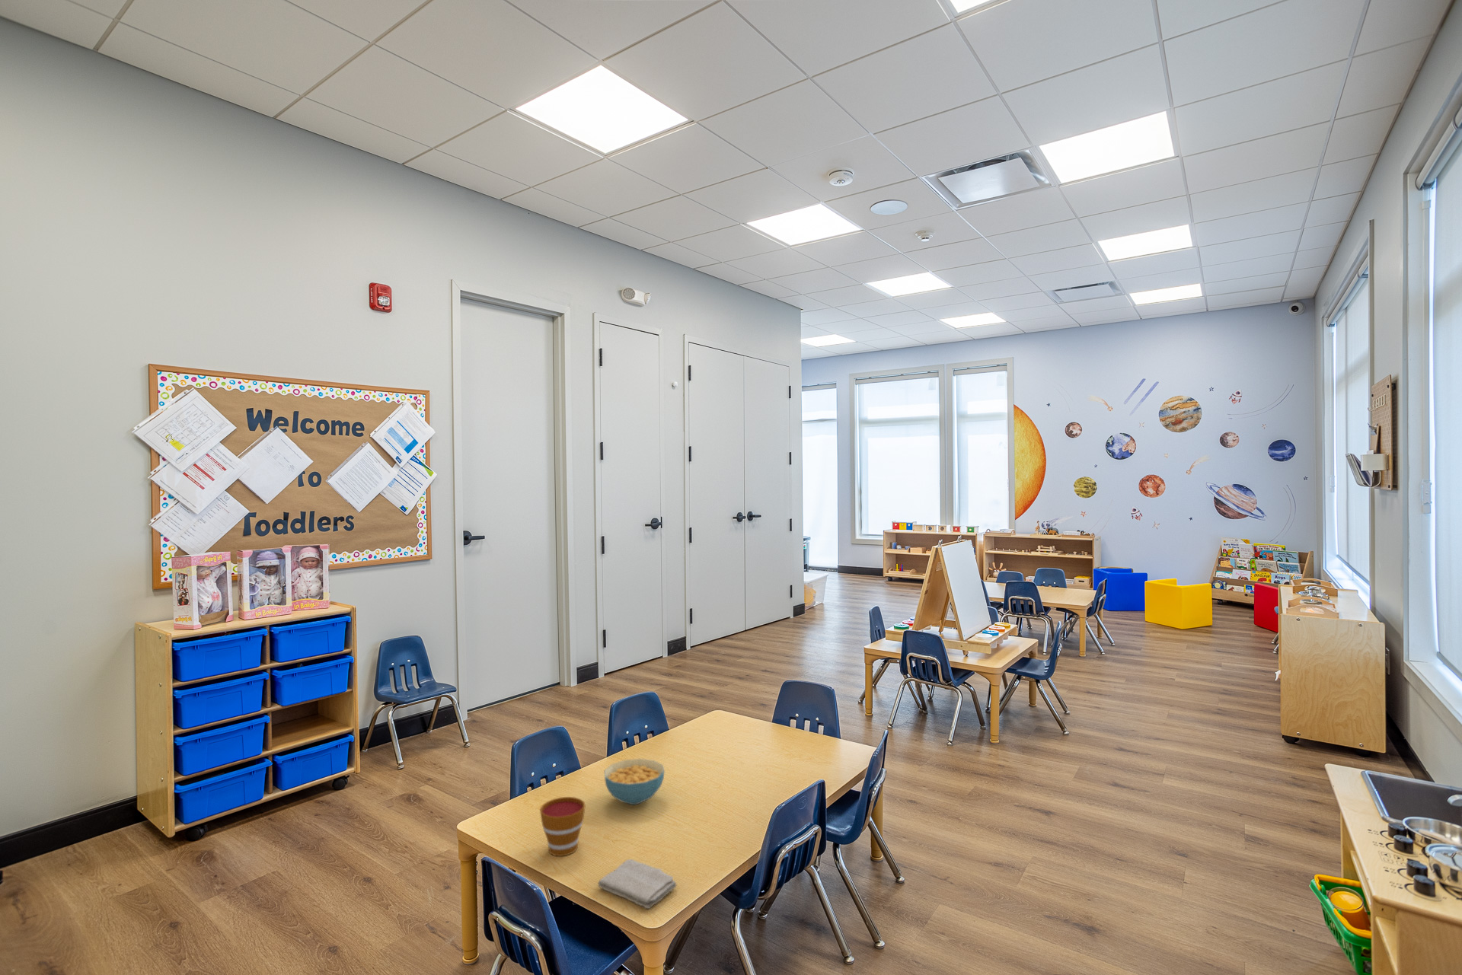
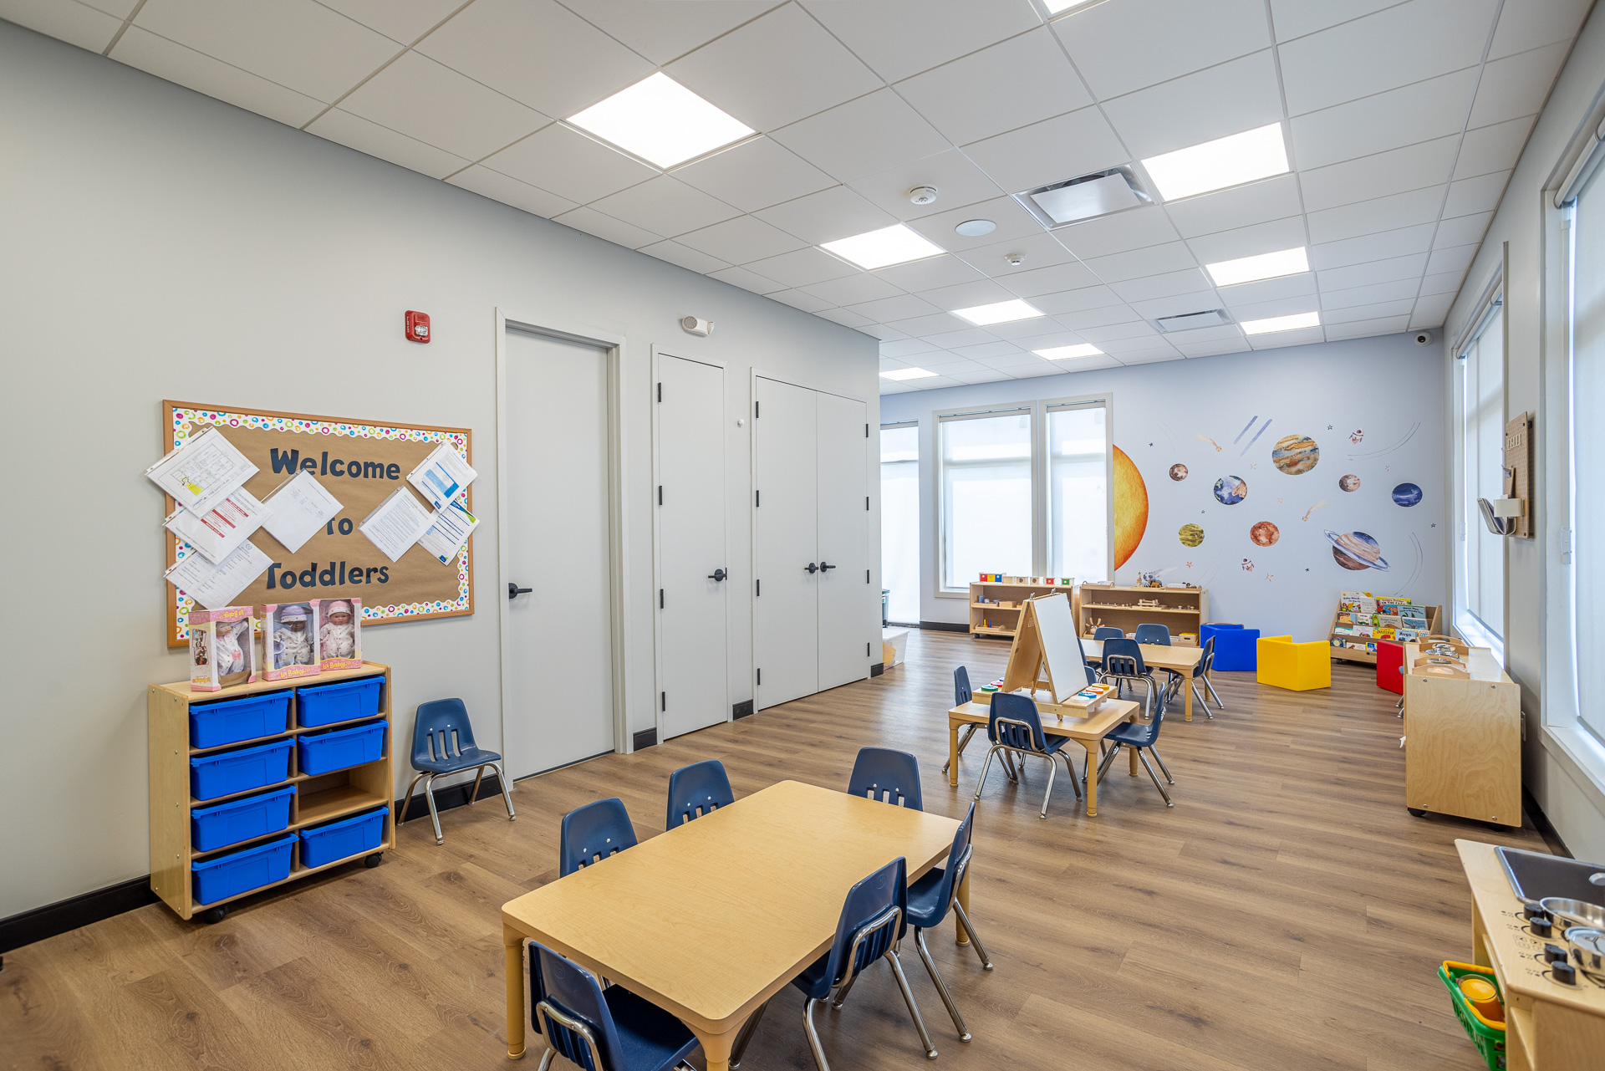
- cereal bowl (635, 786)
- washcloth (637, 883)
- cup (565, 825)
